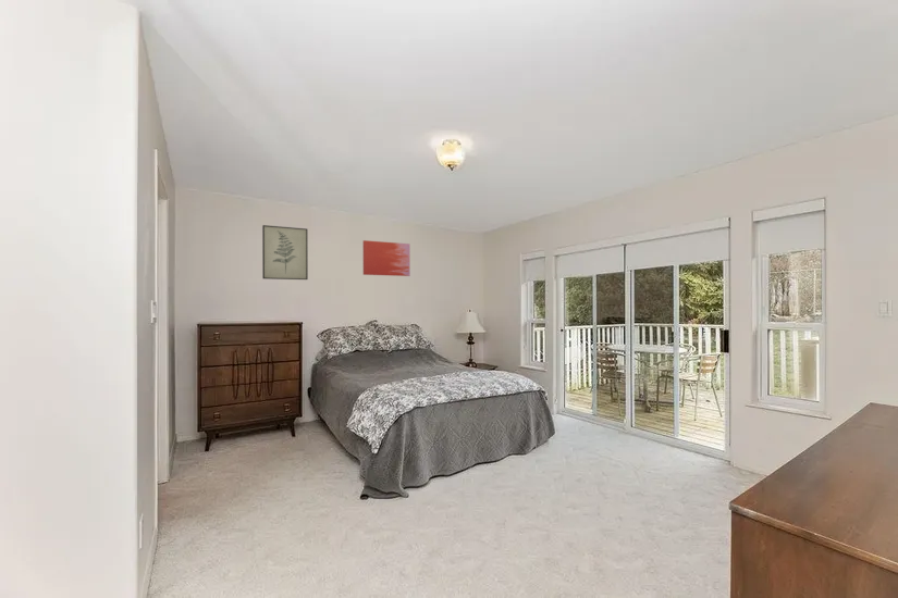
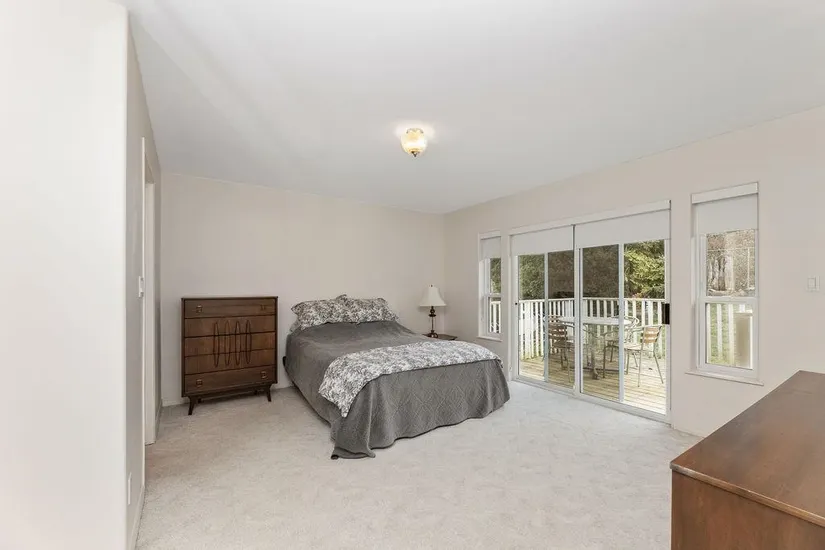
- wall art (285, 252)
- wall art (386, 259)
